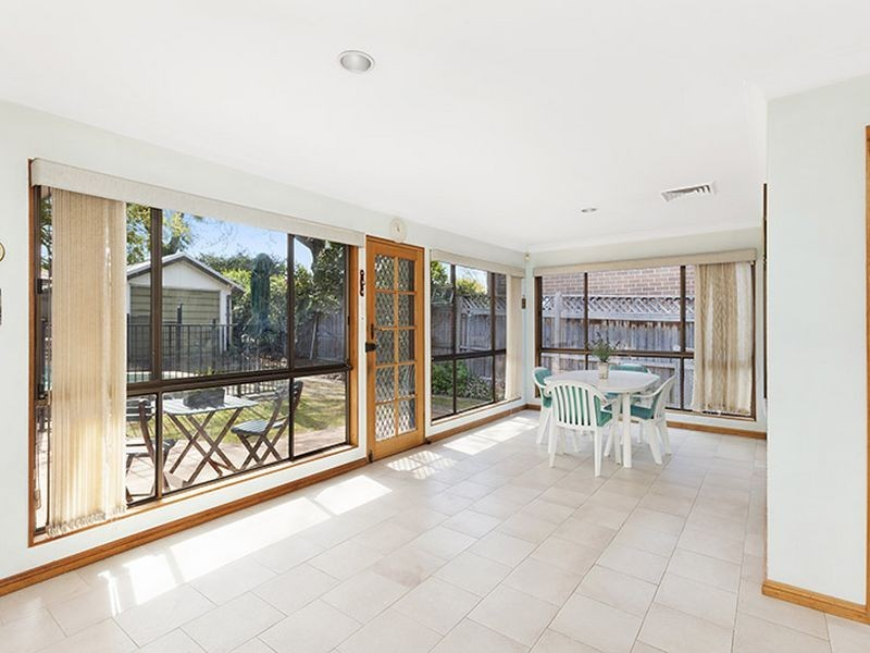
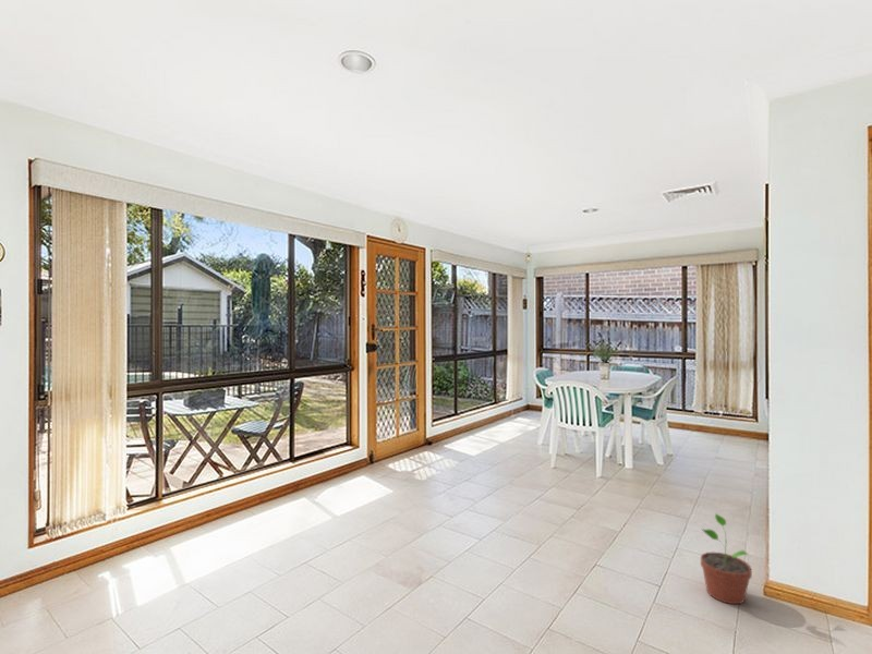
+ potted plant (725, 557)
